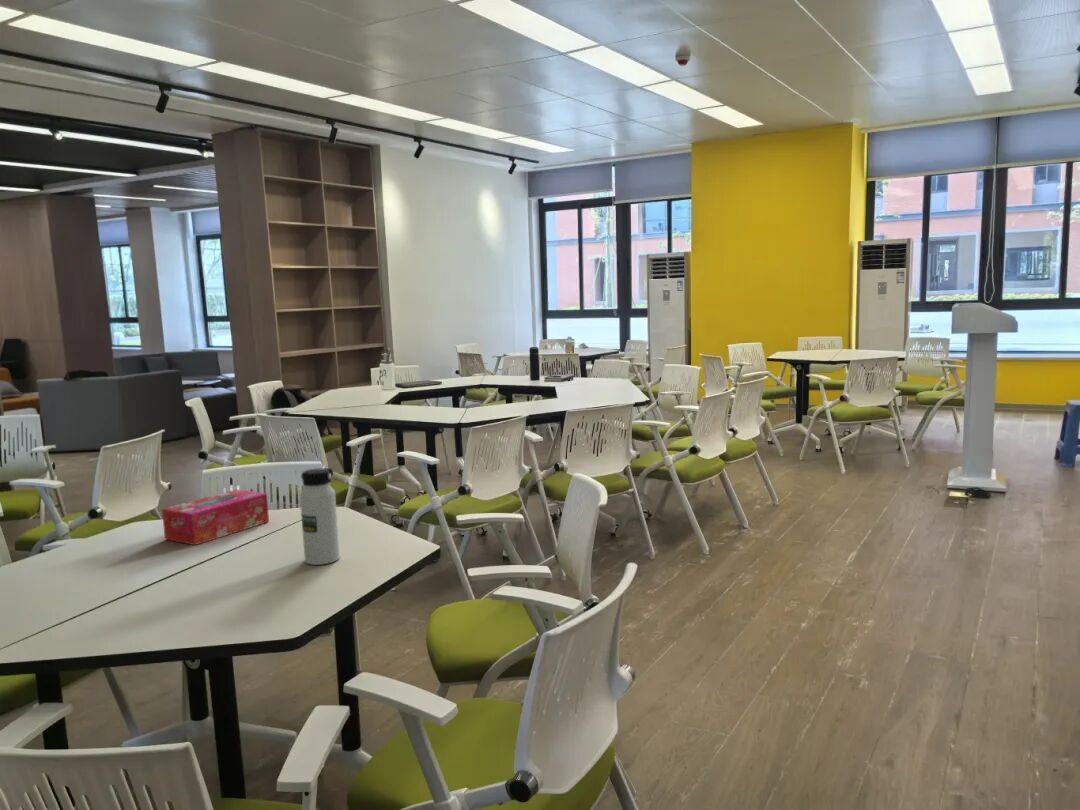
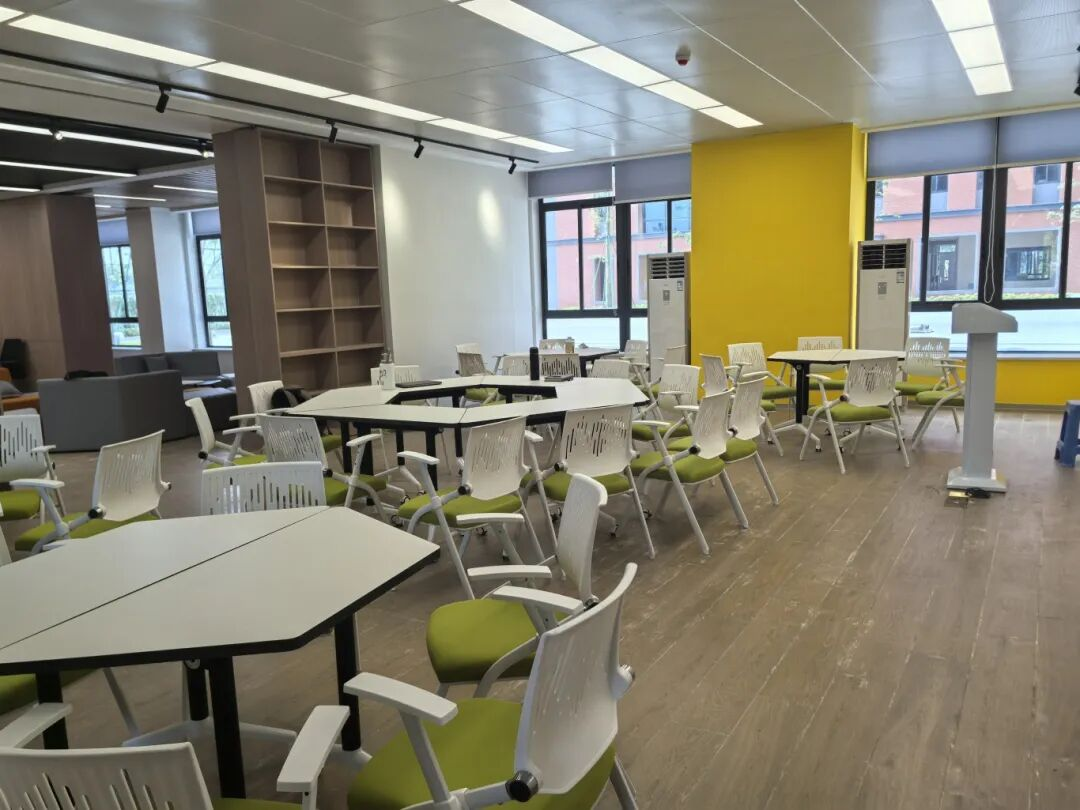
- tissue box (217, 515)
- water bottle (319, 515)
